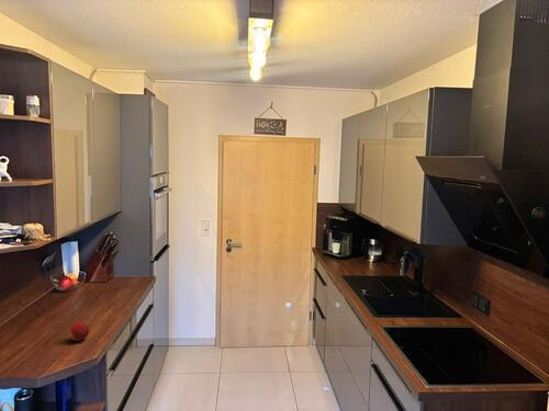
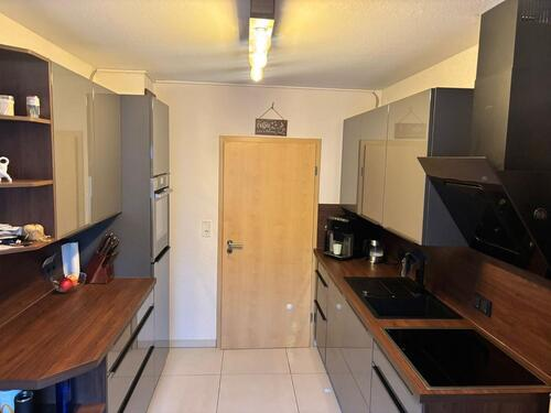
- fruit (78, 331)
